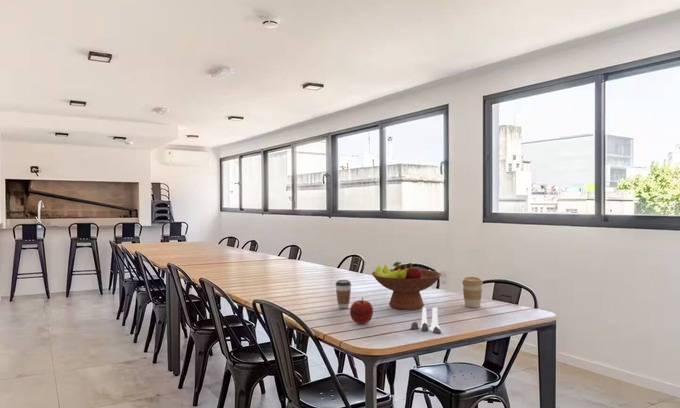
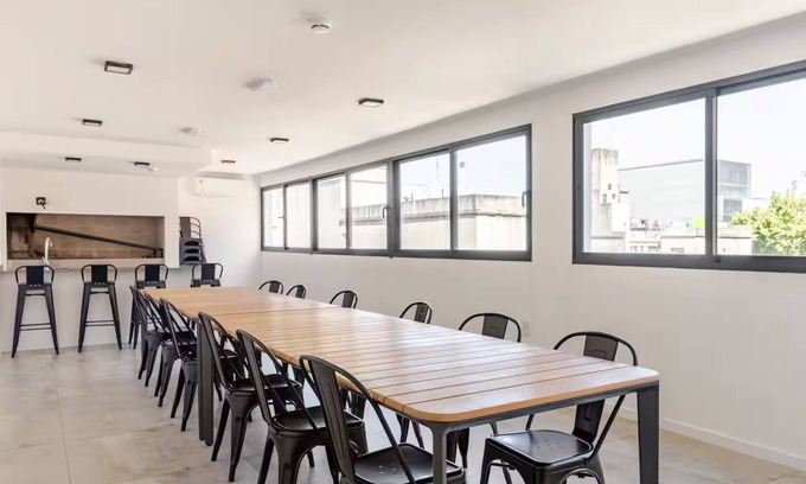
- fruit bowl (406, 283)
- coffee cup (343, 294)
- apple (361, 310)
- coffee cup (472, 291)
- salt and pepper shaker set (426, 318)
